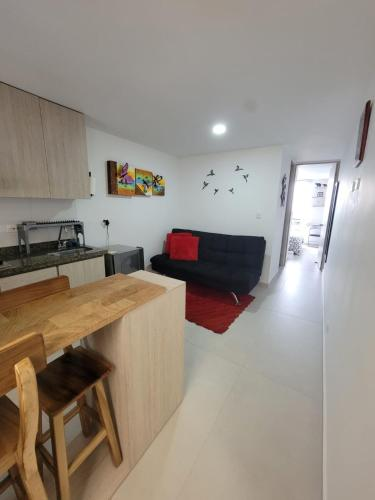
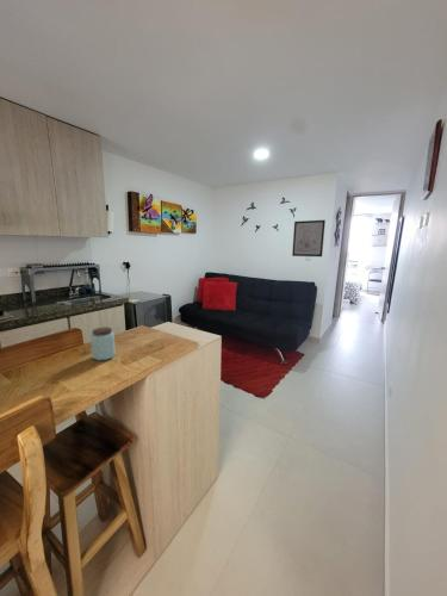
+ wall art (308, 238)
+ peanut butter (103, 343)
